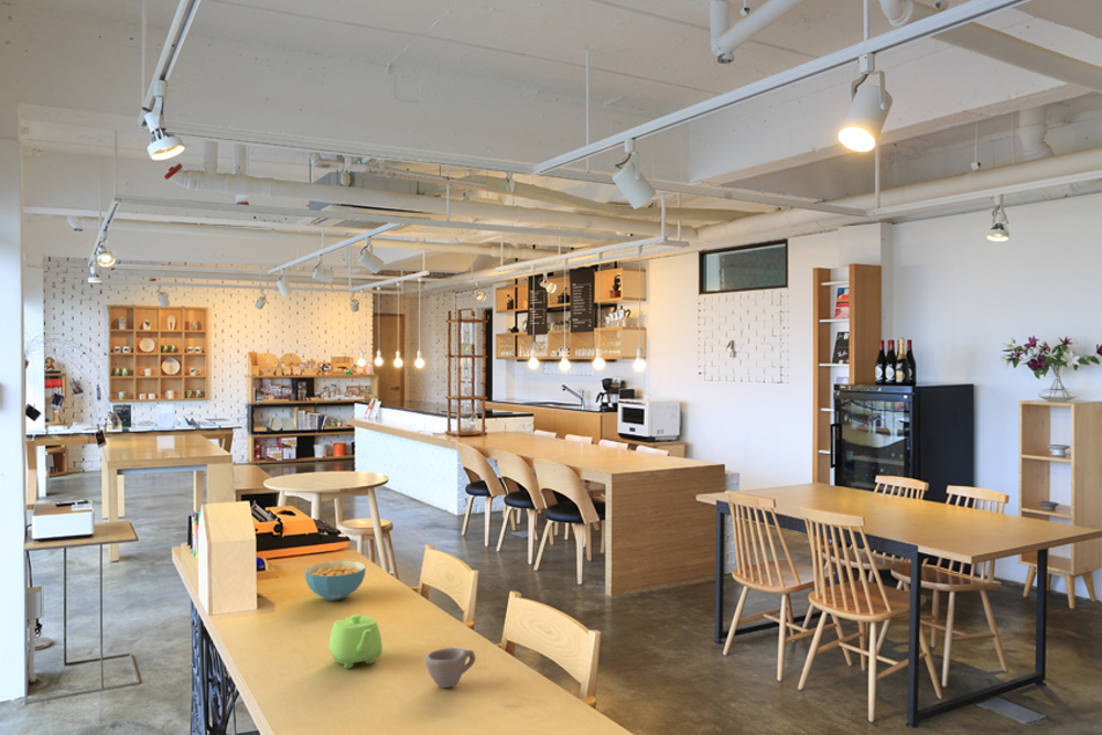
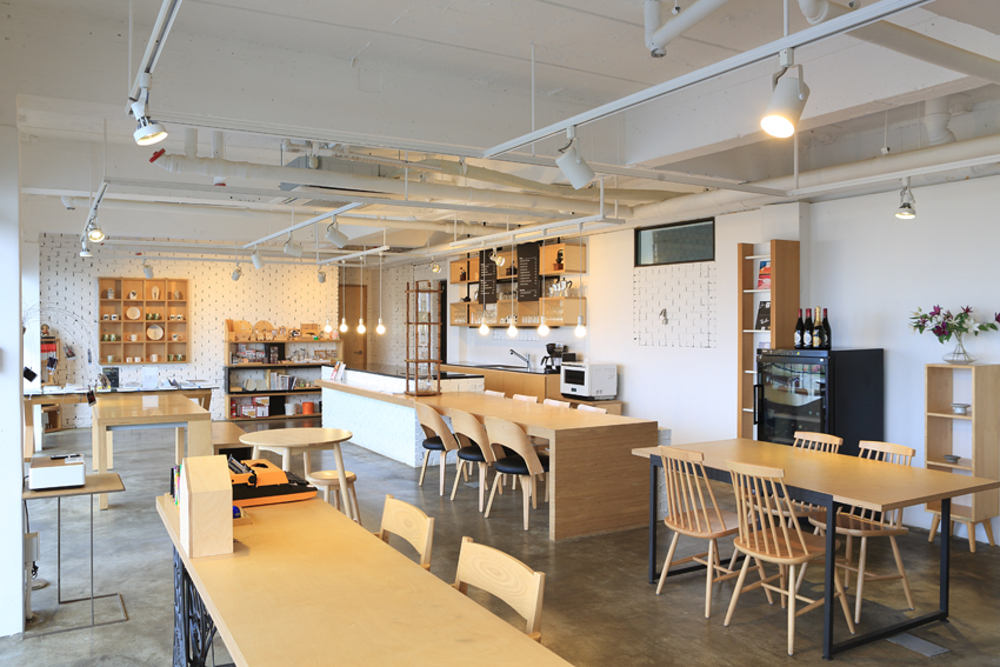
- teapot (357, 639)
- cereal bowl (335, 582)
- cup (451, 667)
